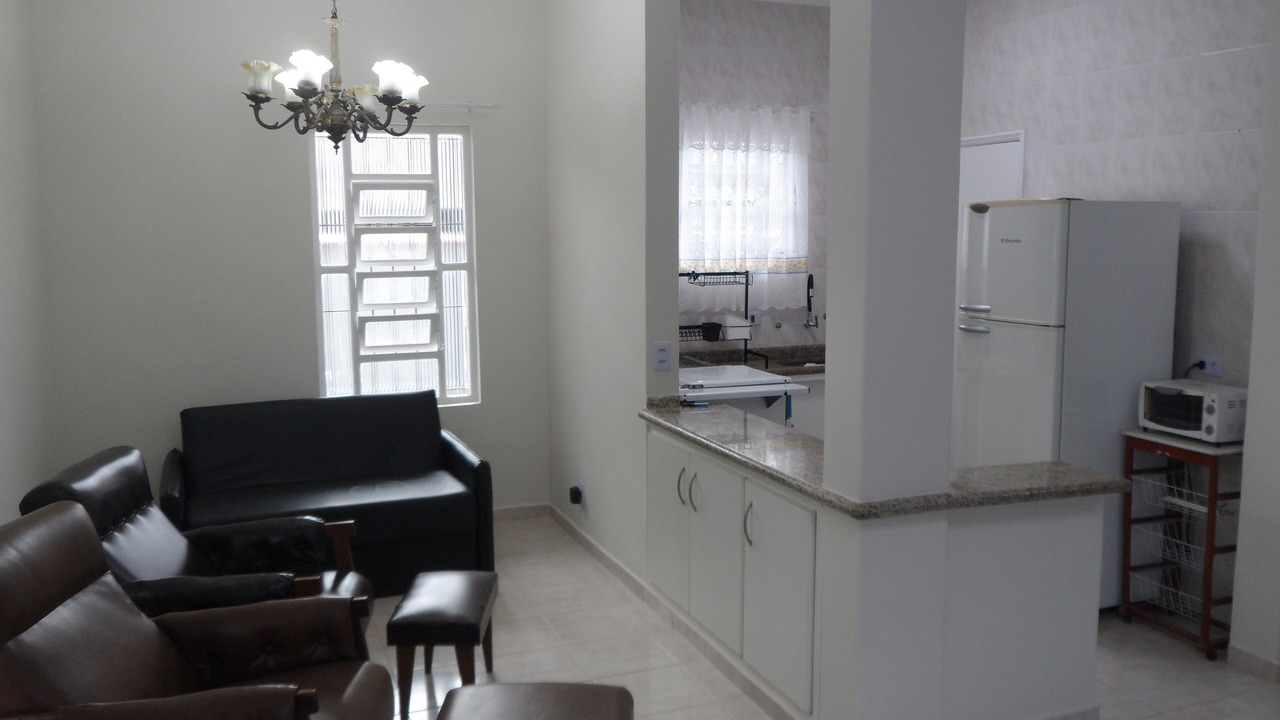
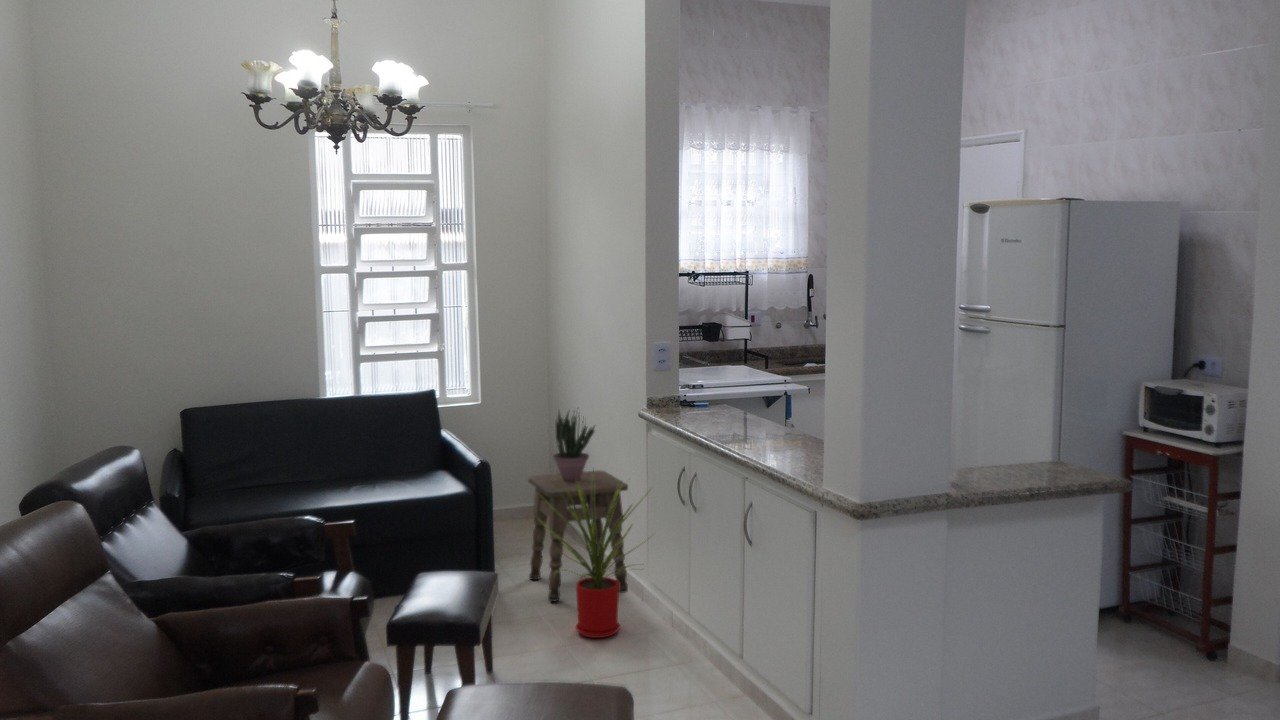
+ potted plant (573, 443)
+ side table (565, 529)
+ house plant (599, 553)
